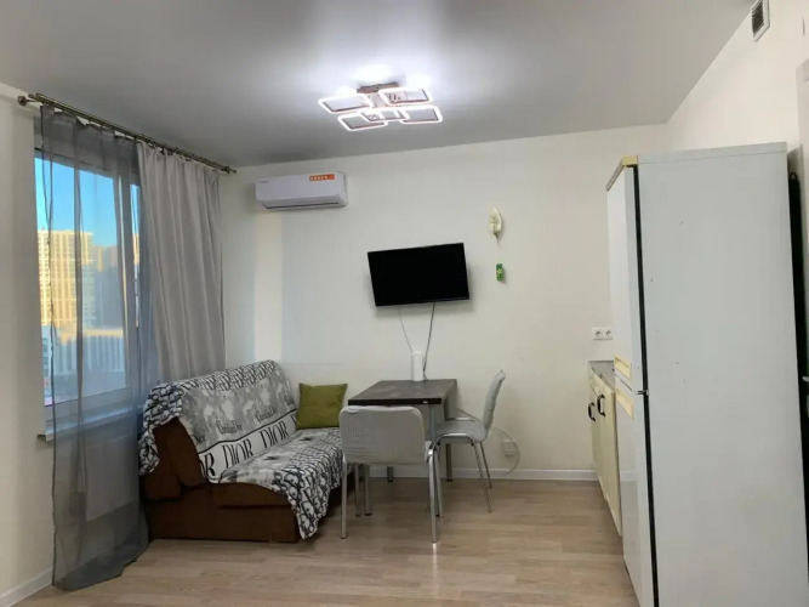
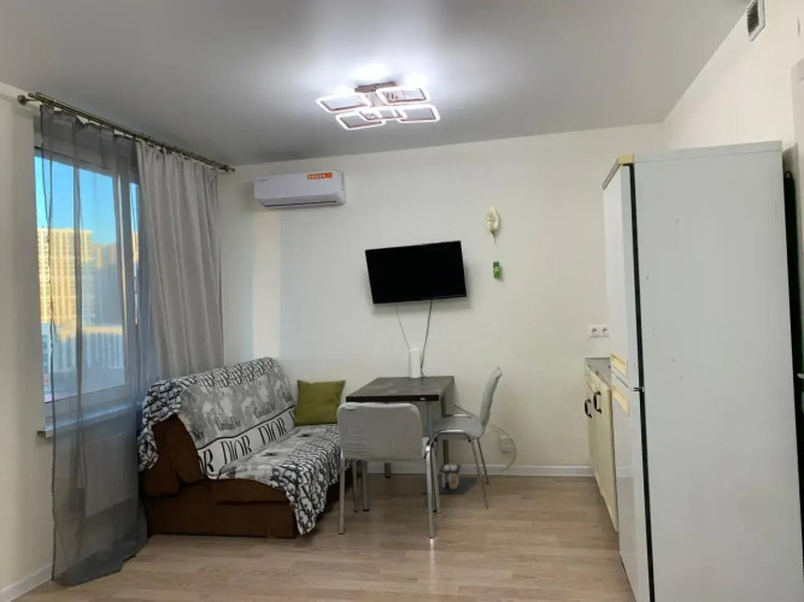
+ staircase (450, 473)
